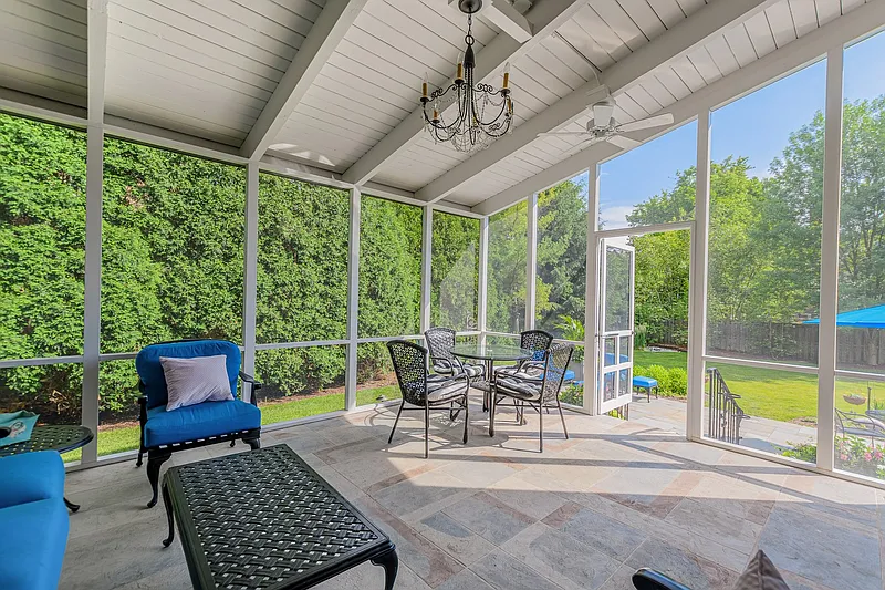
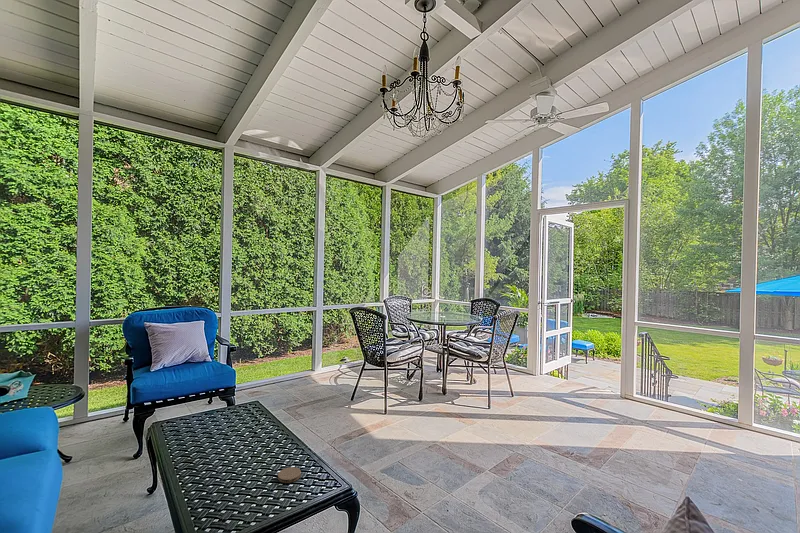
+ coaster (289, 474)
